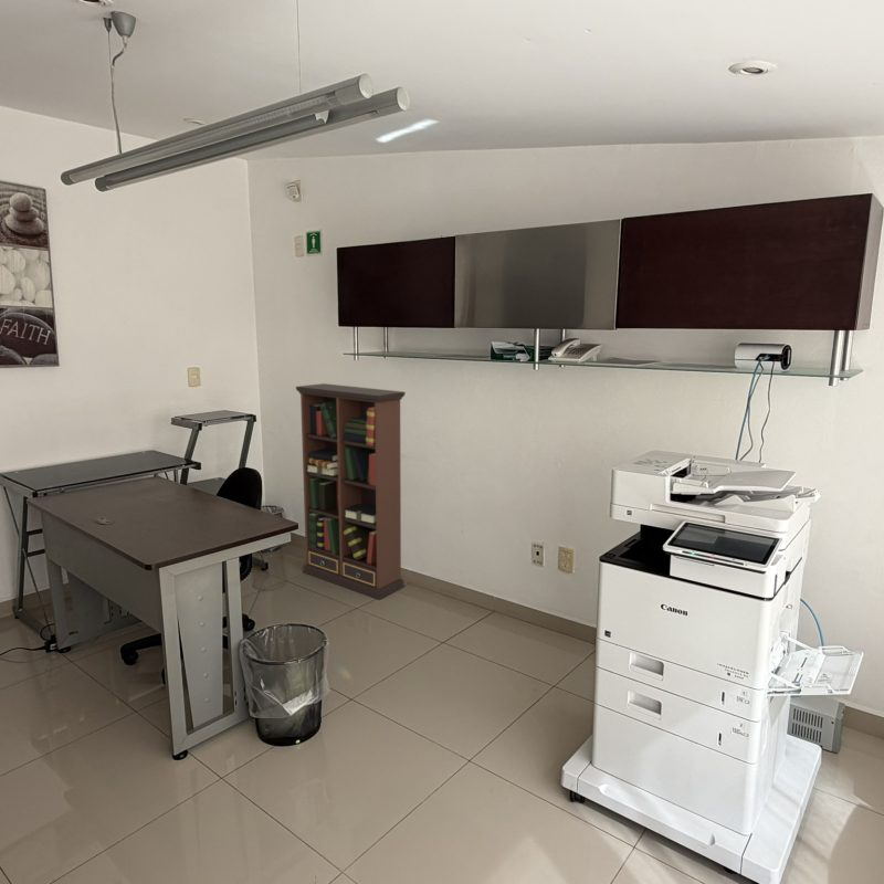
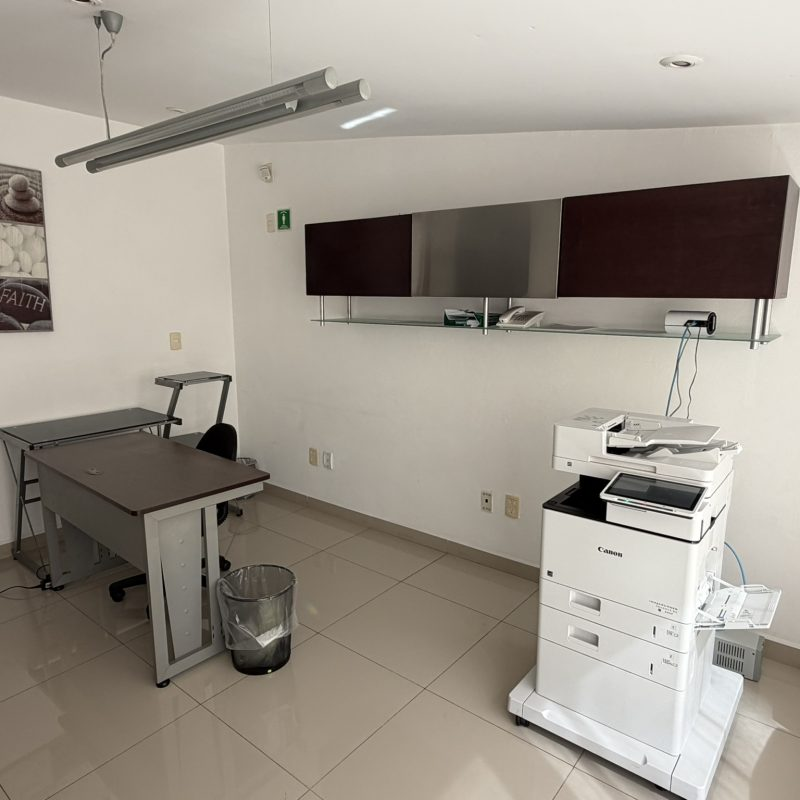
- bookcase (349, 486)
